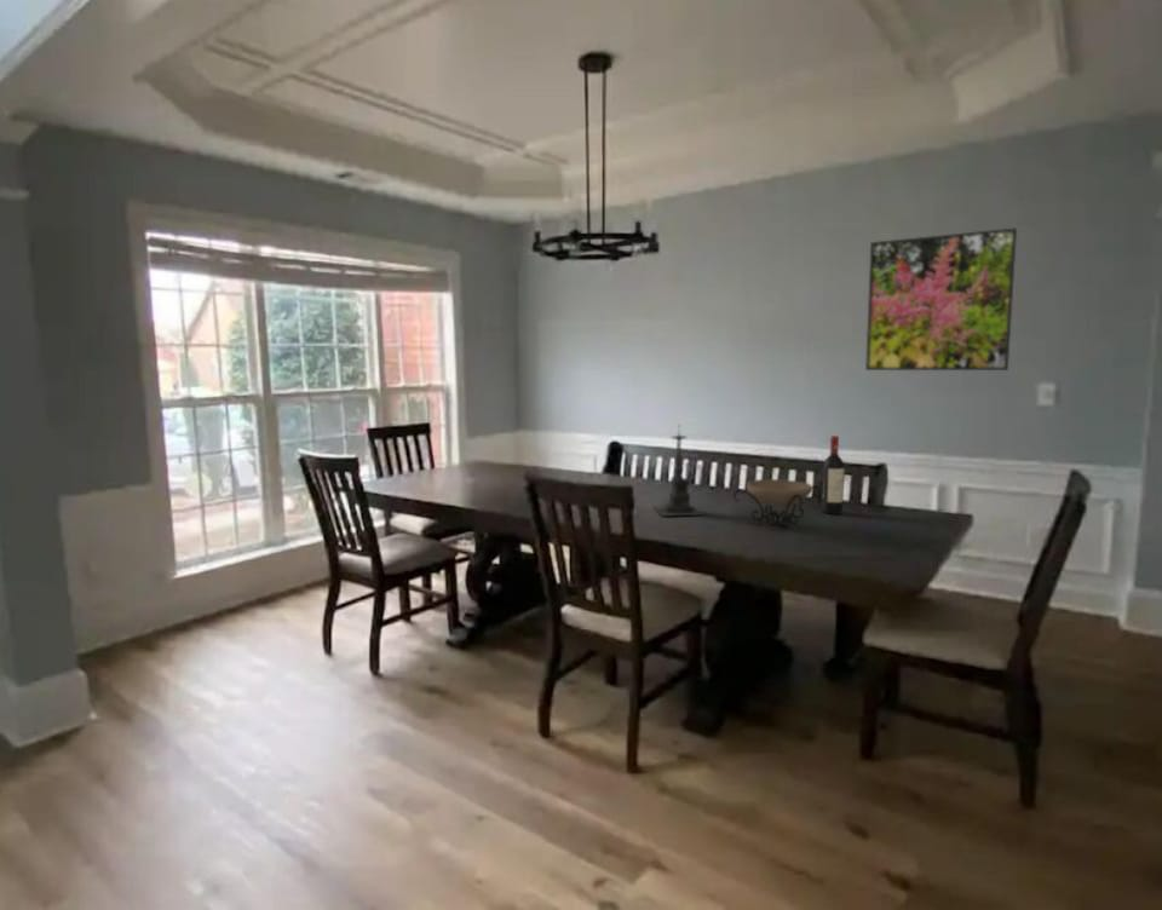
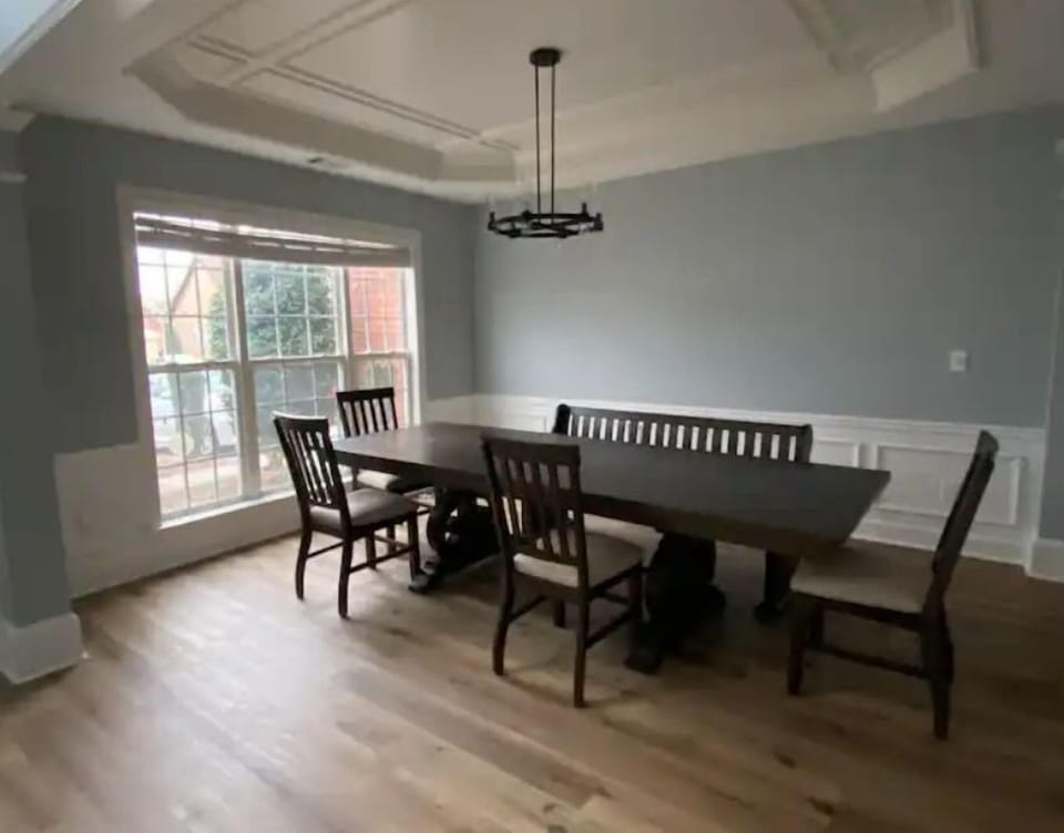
- candle holder (677, 467)
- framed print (936, 304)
- wine bottle (833, 474)
- decorative bowl (777, 505)
